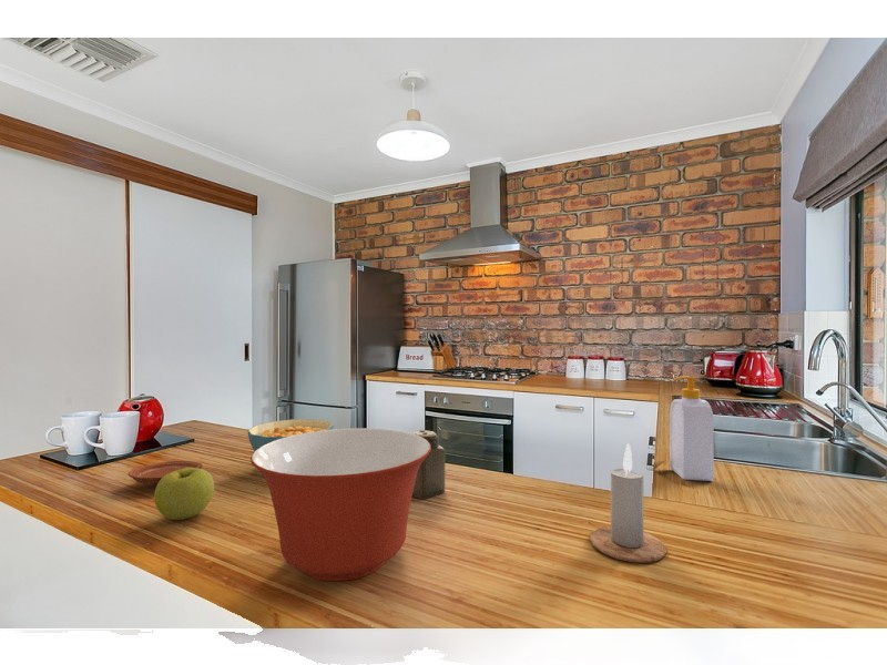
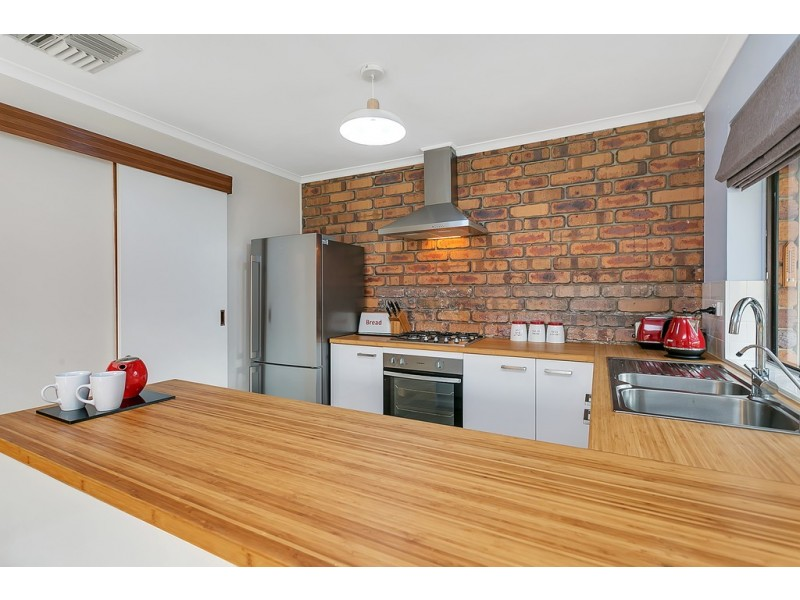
- salt shaker (424, 461)
- mixing bowl (345, 501)
- soap bottle (689, 426)
- plate (166, 473)
- candle (626, 493)
- cereal bowl (289, 436)
- apple (185, 493)
